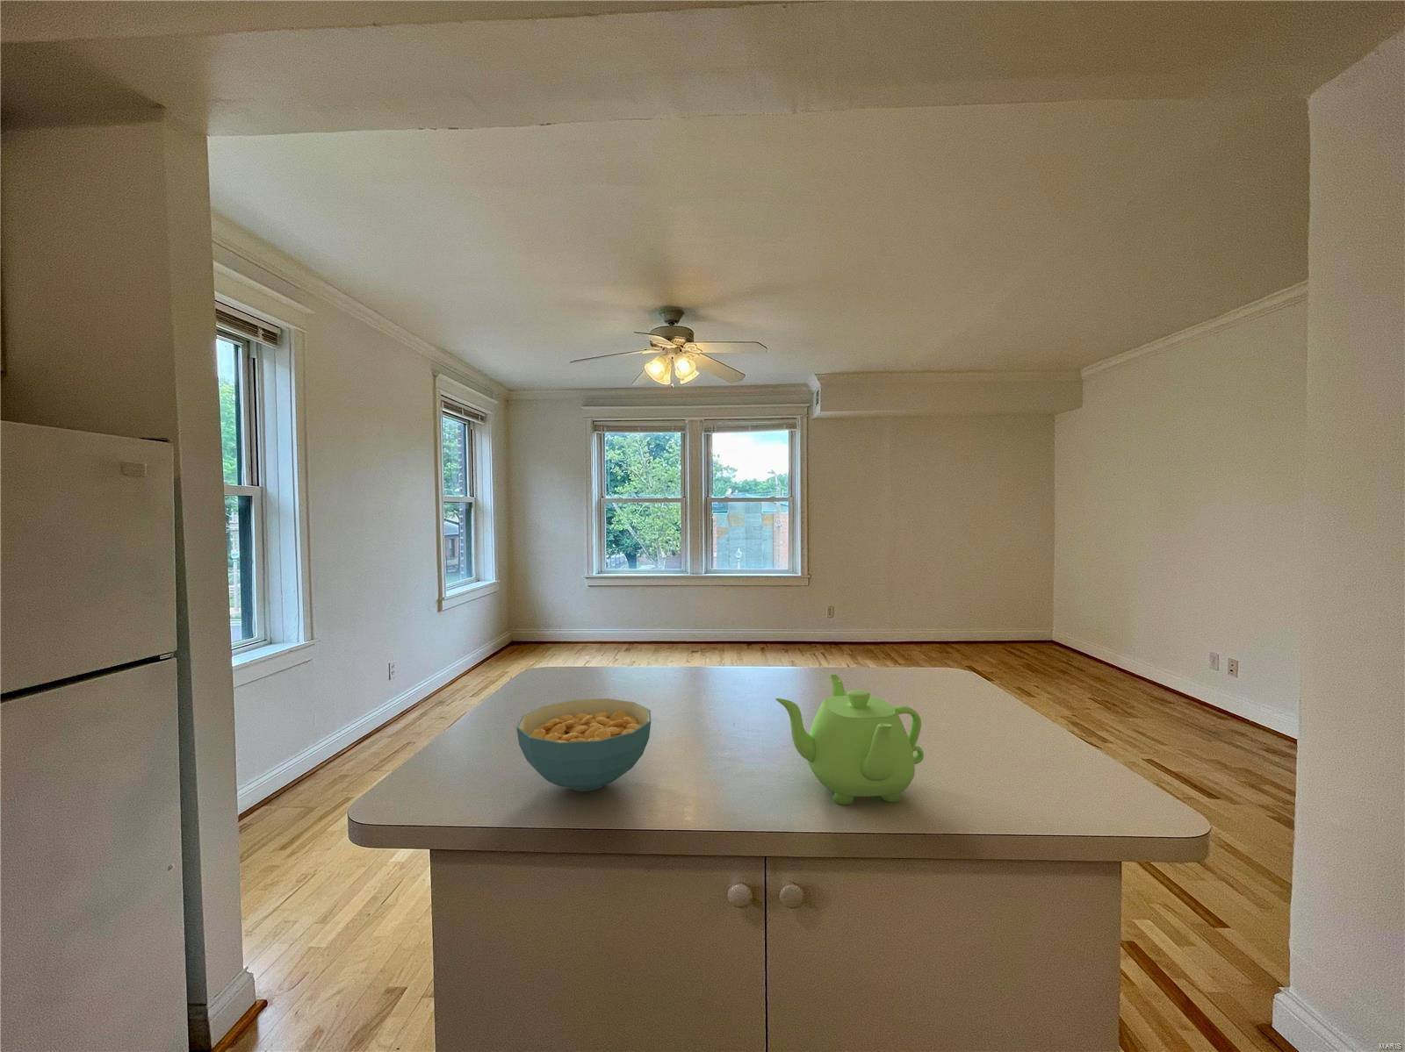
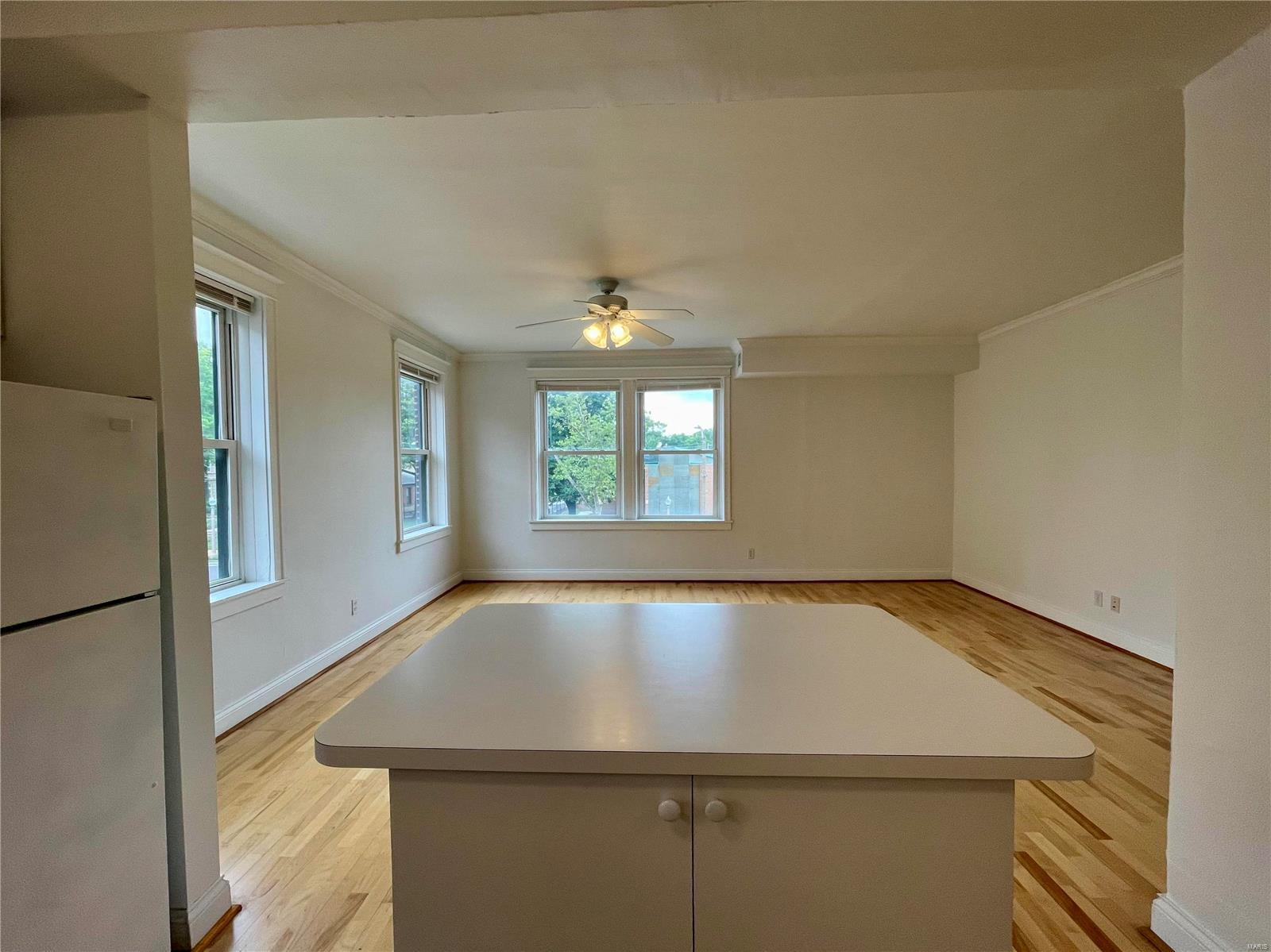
- teapot (850, 739)
- cereal bowl (586, 750)
